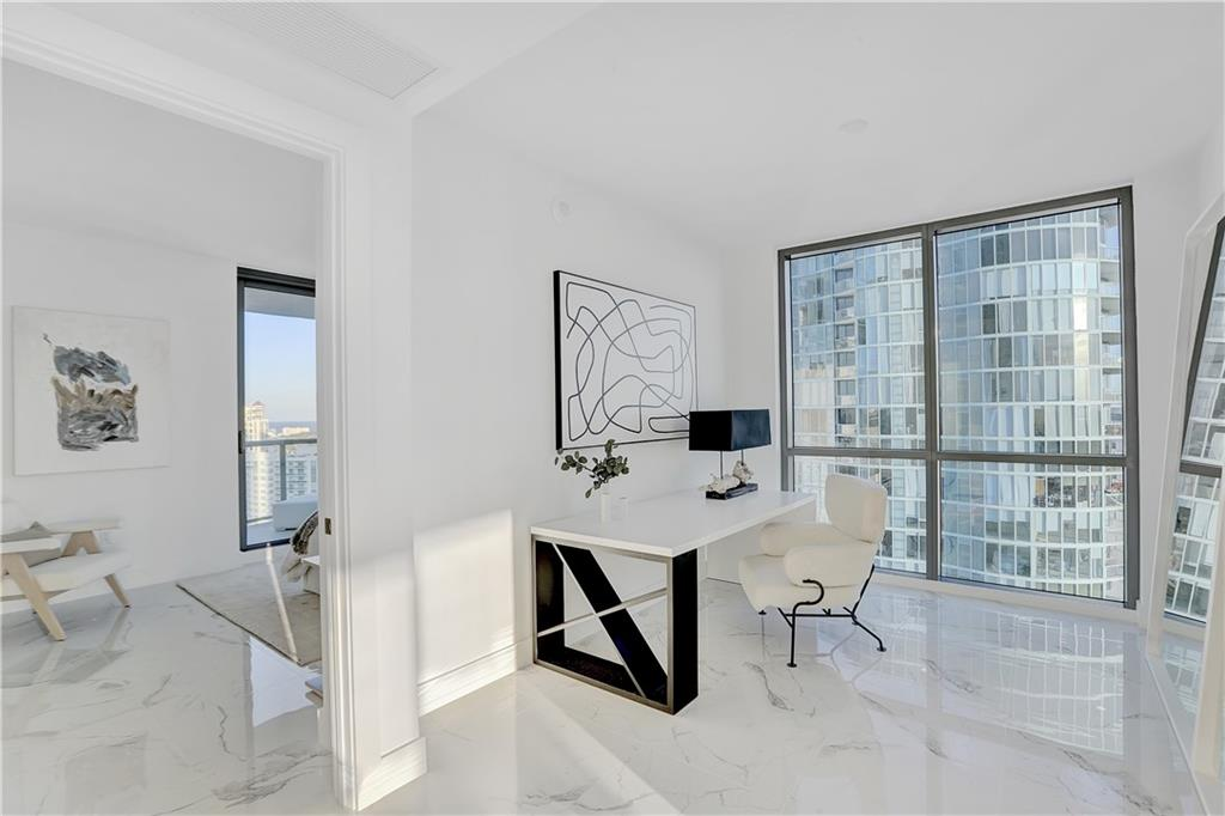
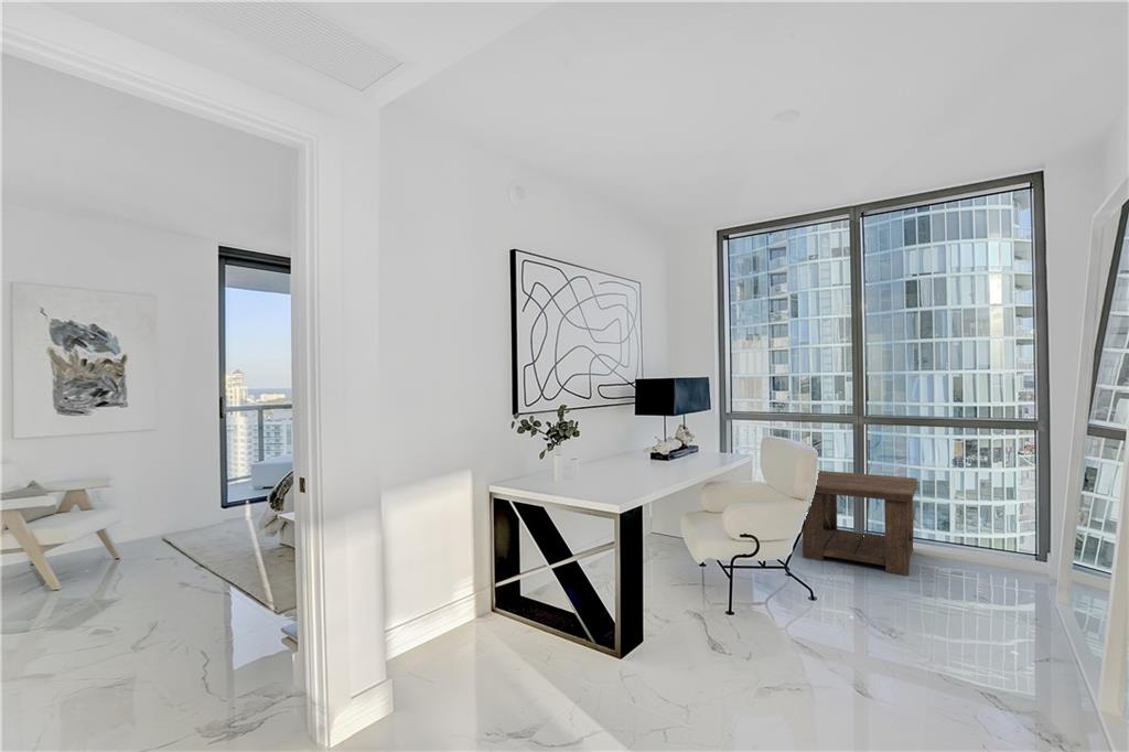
+ side table (852, 531)
